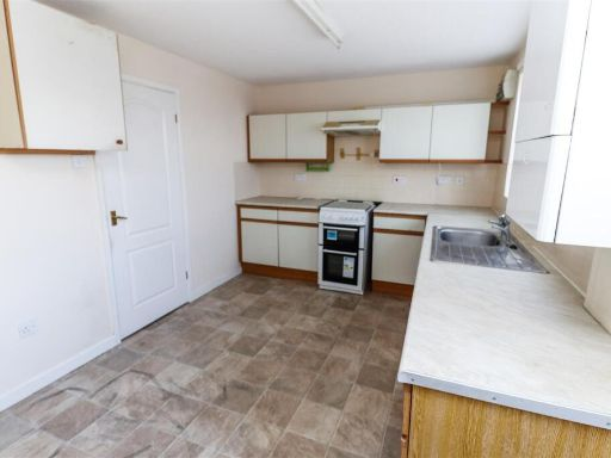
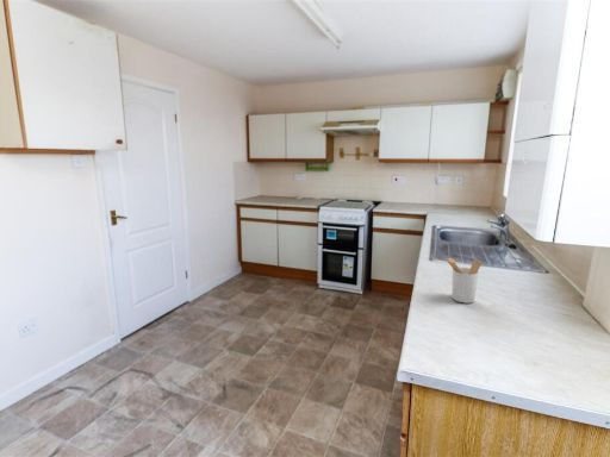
+ utensil holder (460, 278)
